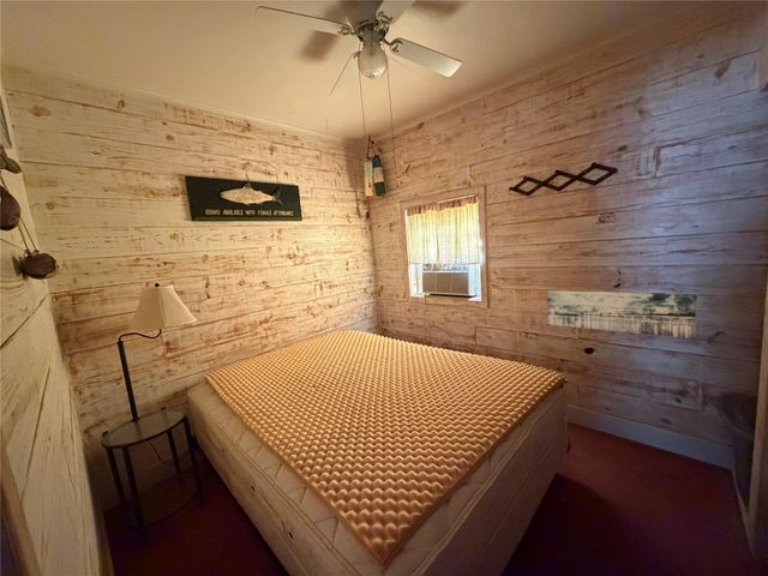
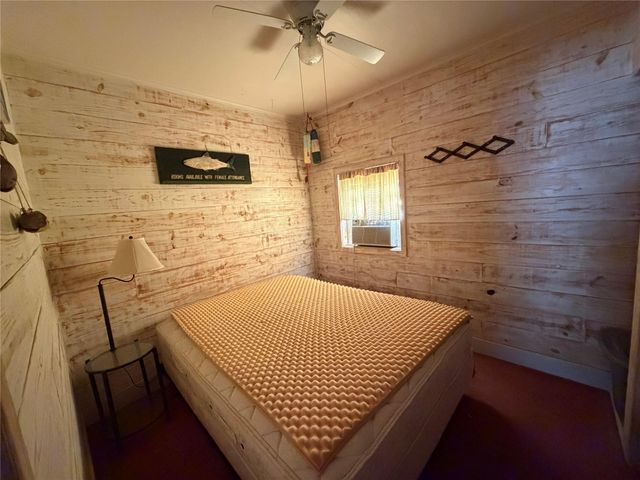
- wall art (612, 311)
